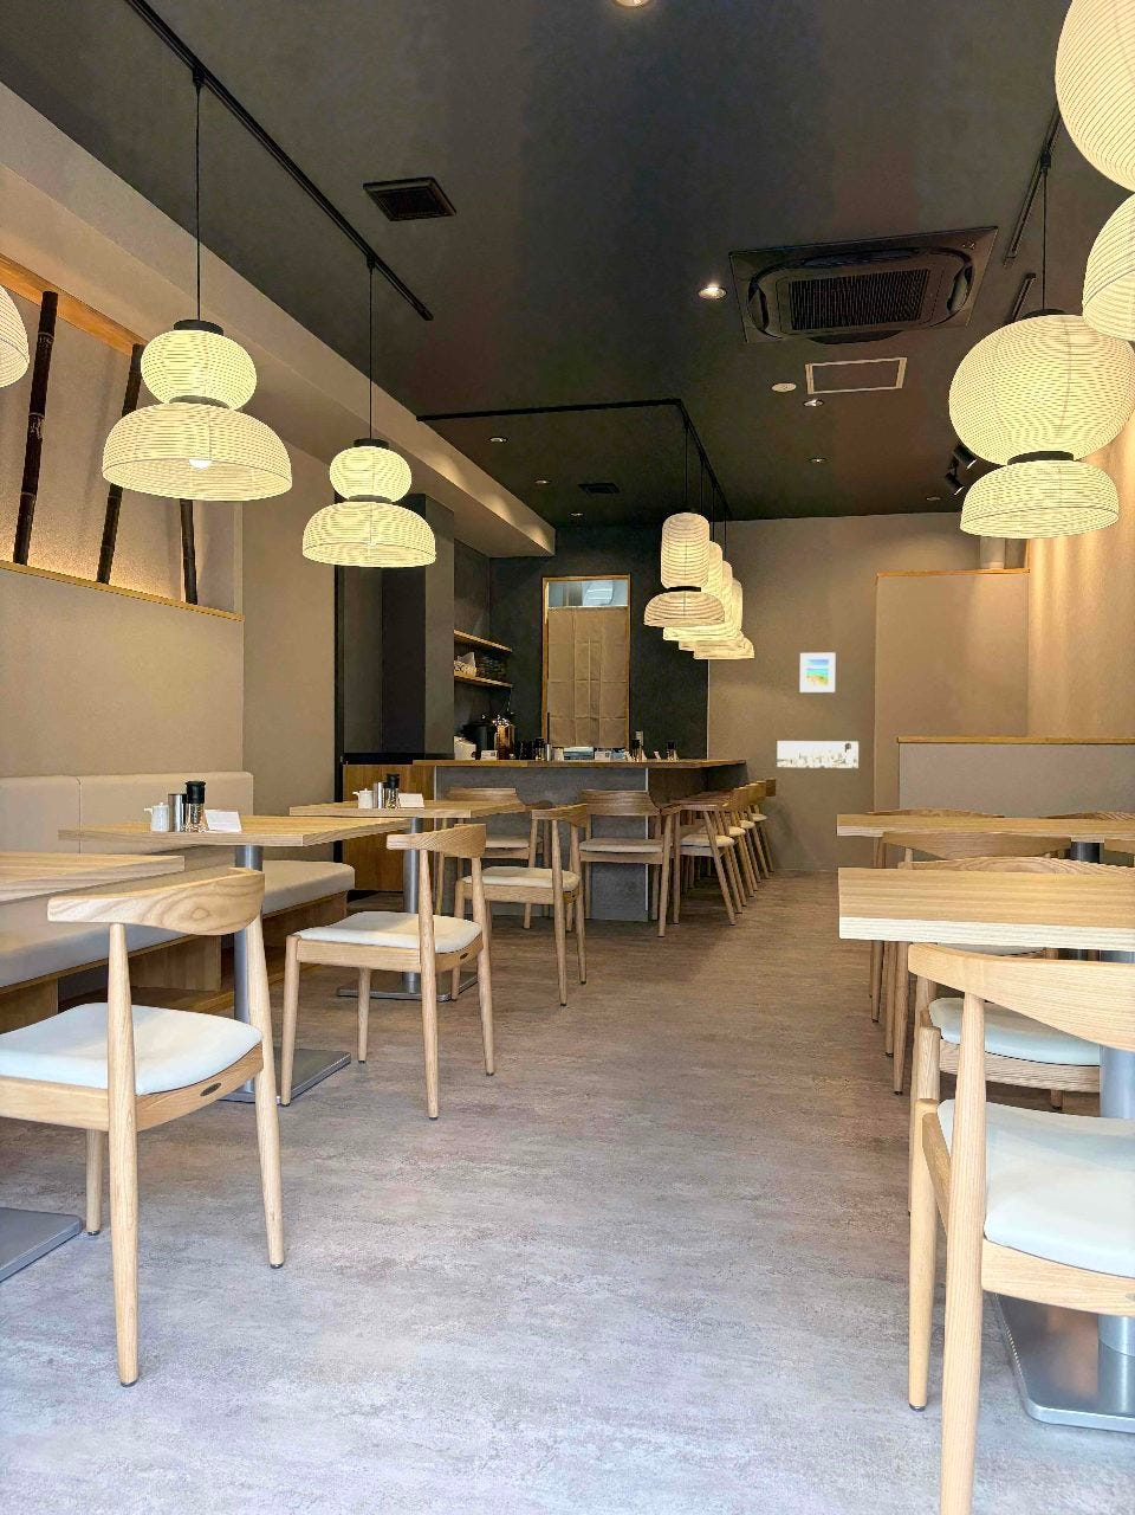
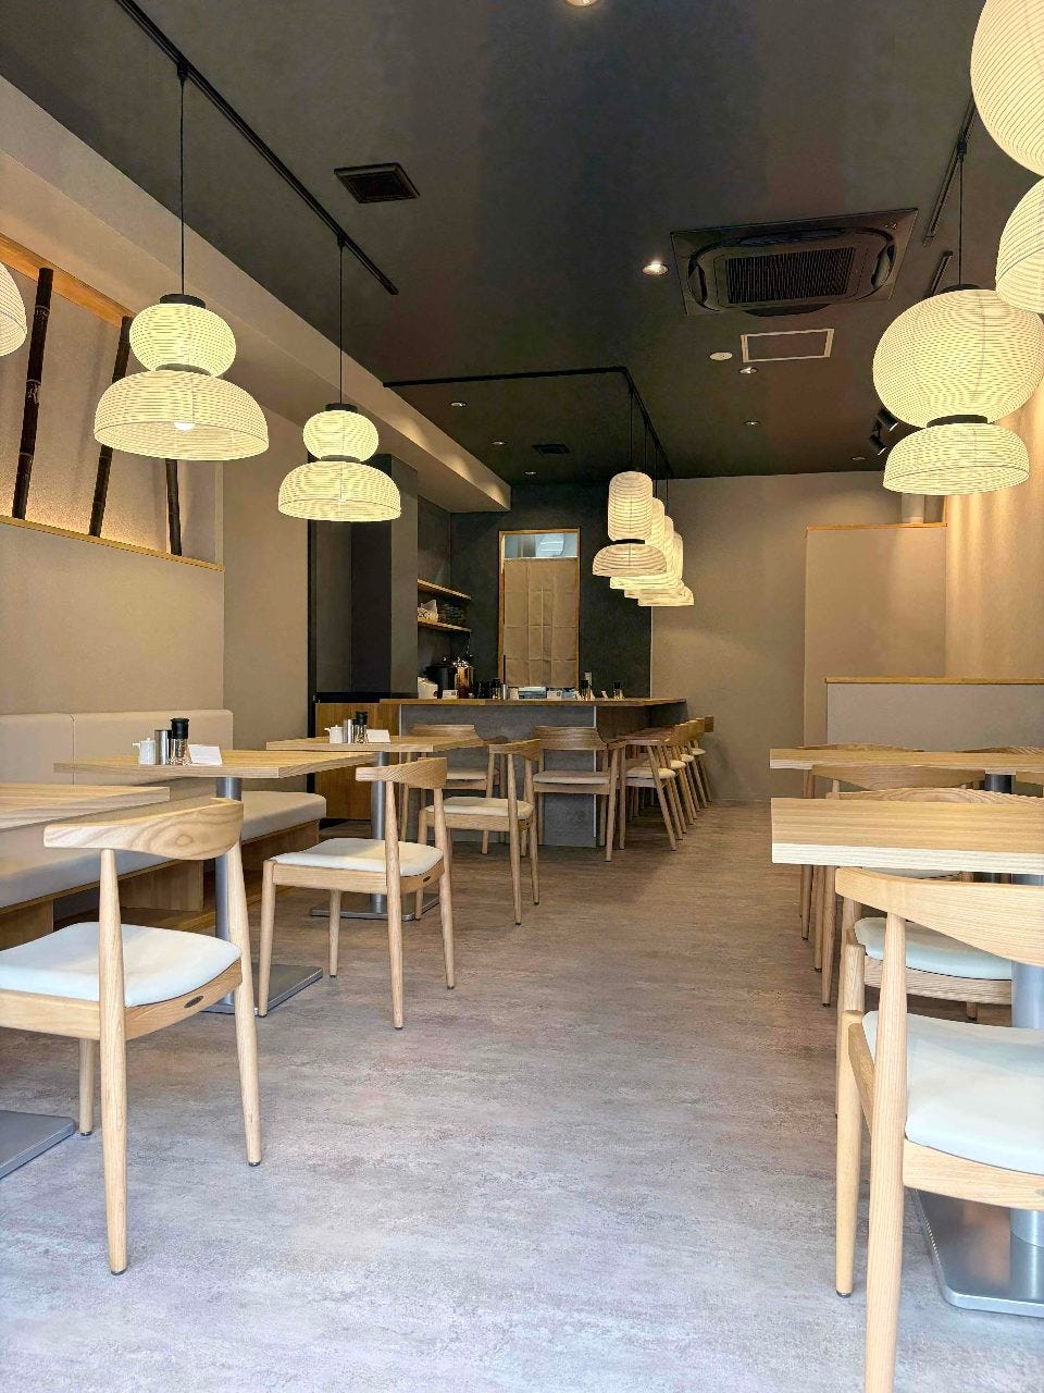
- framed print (817, 673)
- wall art (817, 754)
